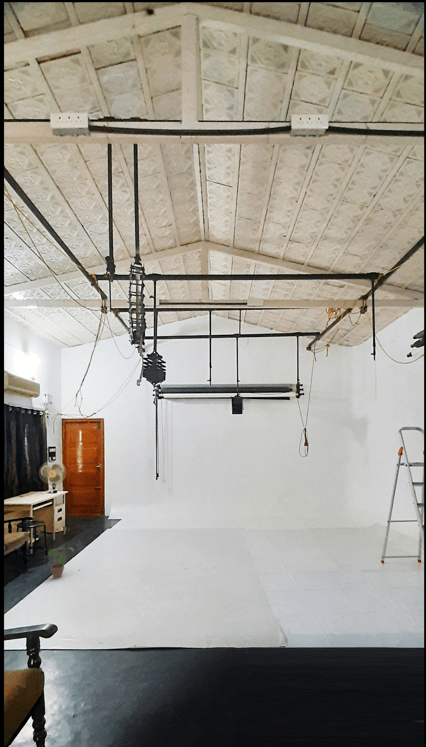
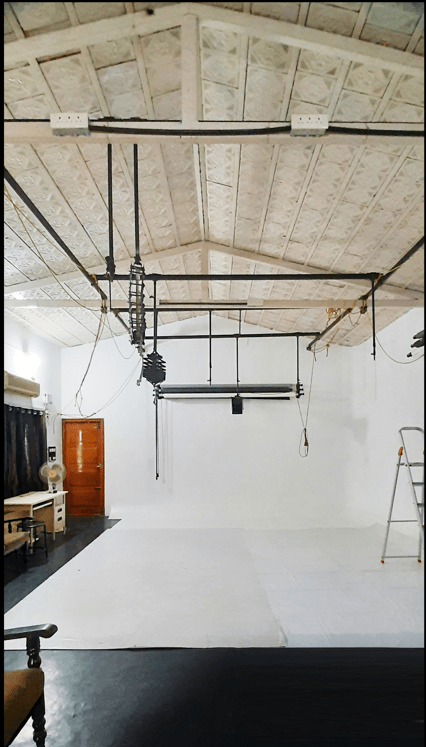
- potted plant (58, 561)
